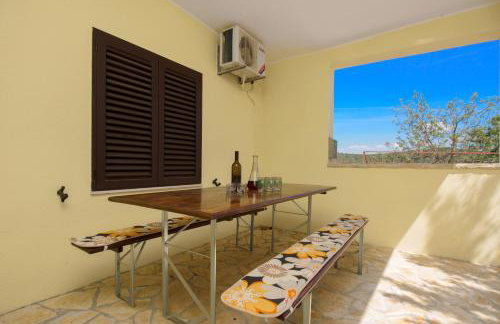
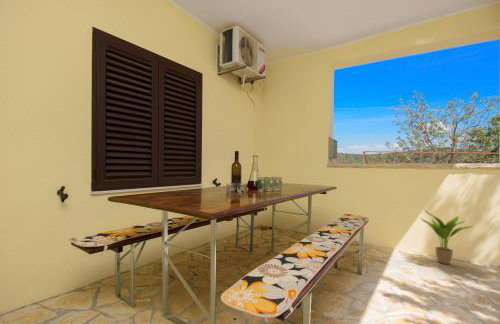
+ potted plant (446, 237)
